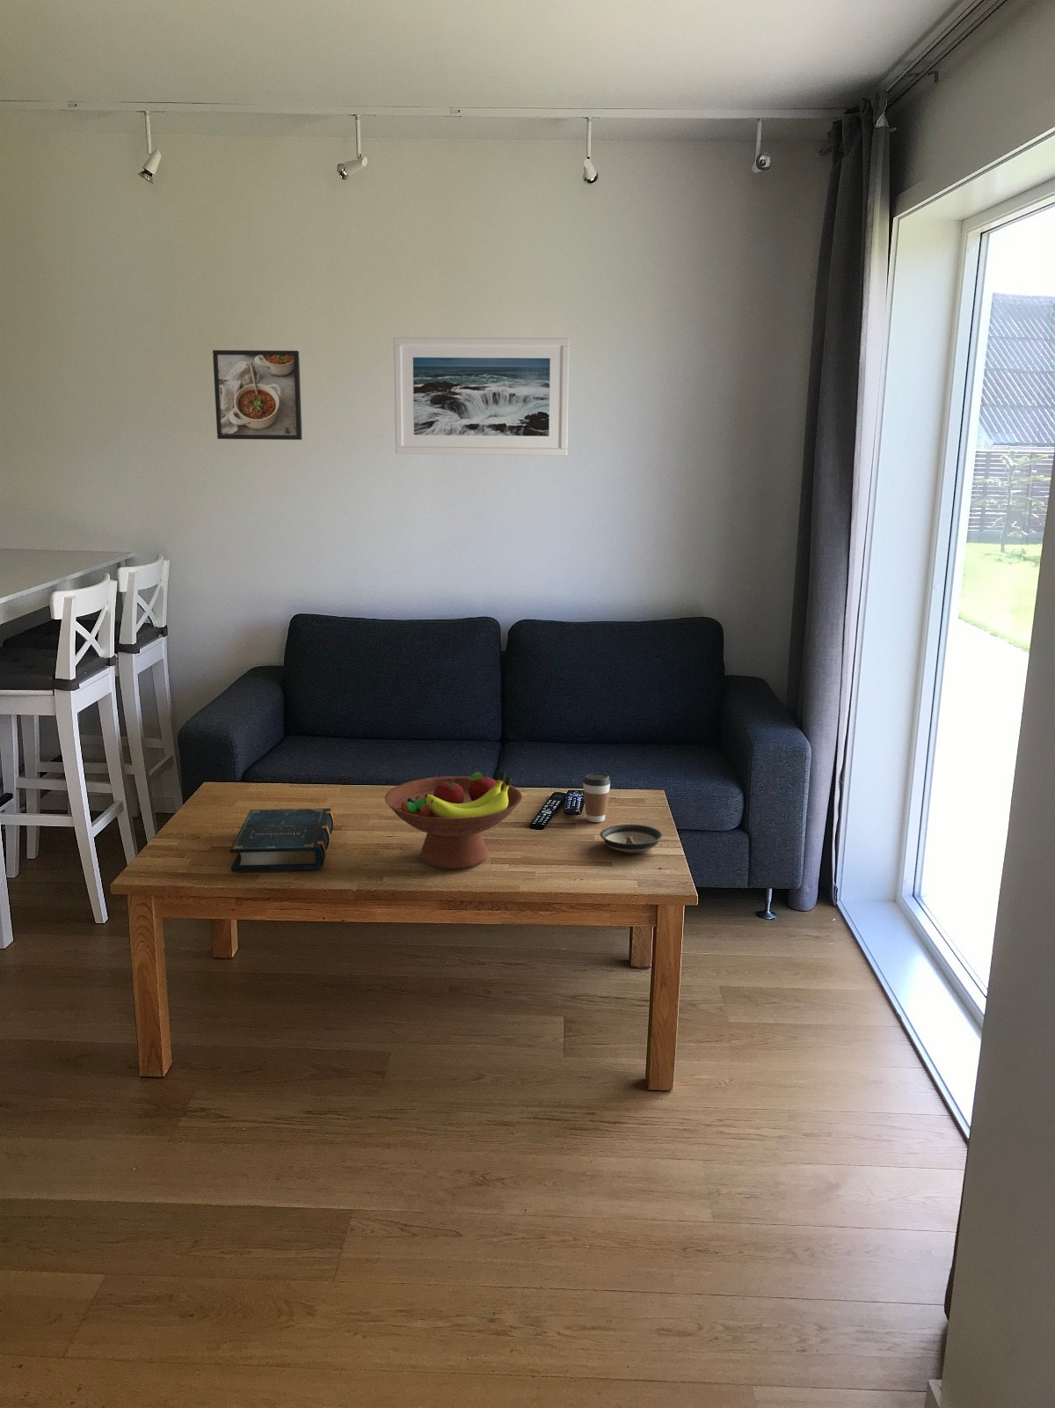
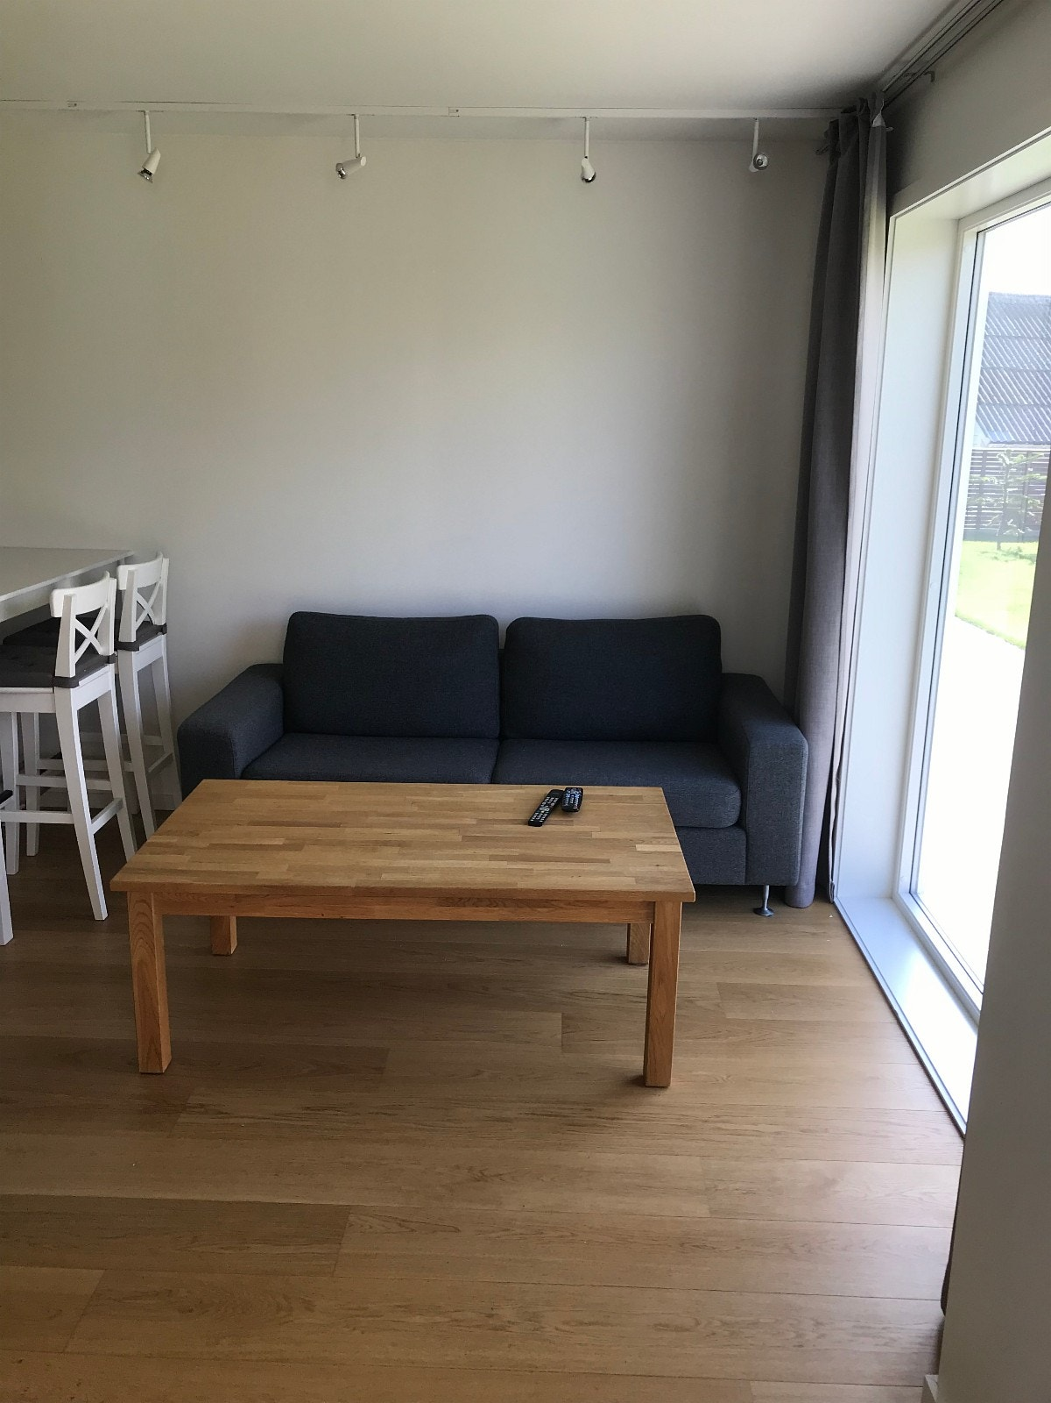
- coffee cup (596, 797)
- book (285, 838)
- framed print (257, 395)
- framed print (481, 397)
- saucer (631, 840)
- fruit bowl (453, 815)
